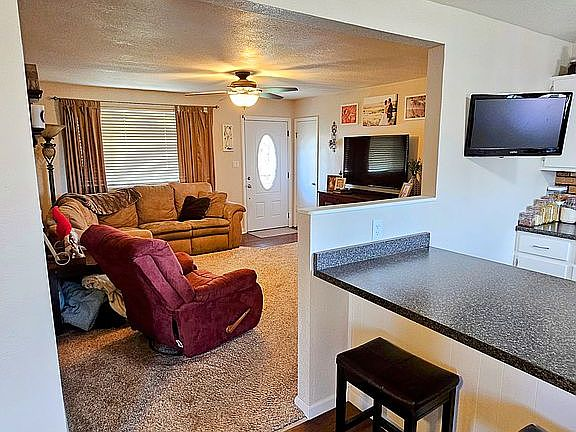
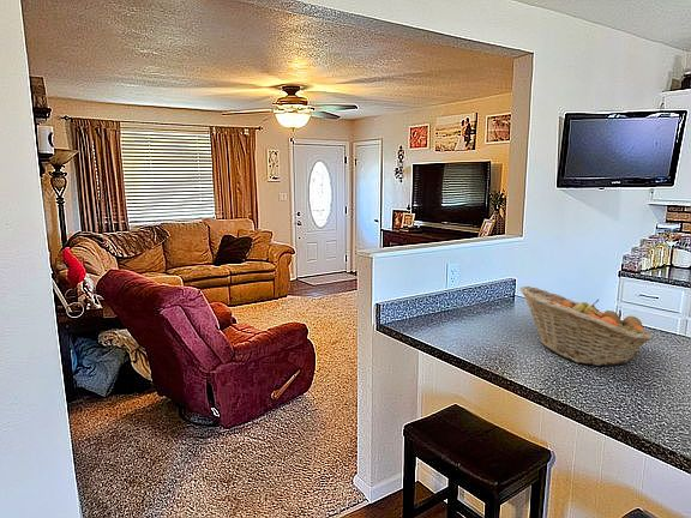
+ fruit basket (579, 320)
